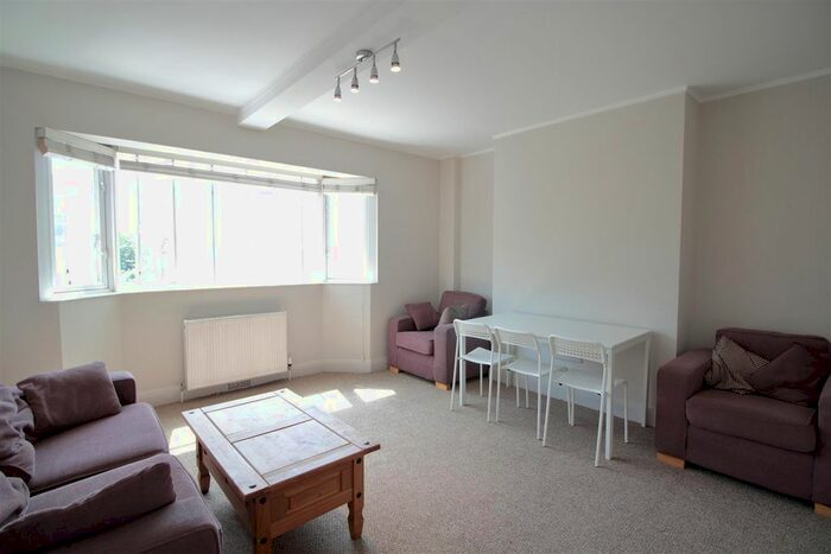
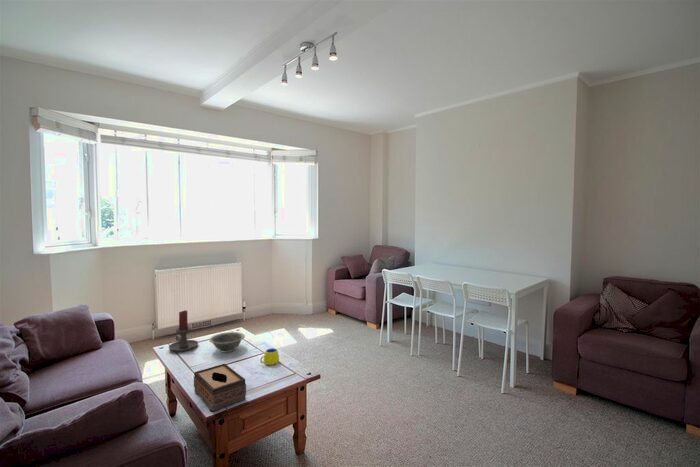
+ decorative bowl (227, 343)
+ mug (269, 357)
+ tissue box (219, 385)
+ candle holder (182, 328)
